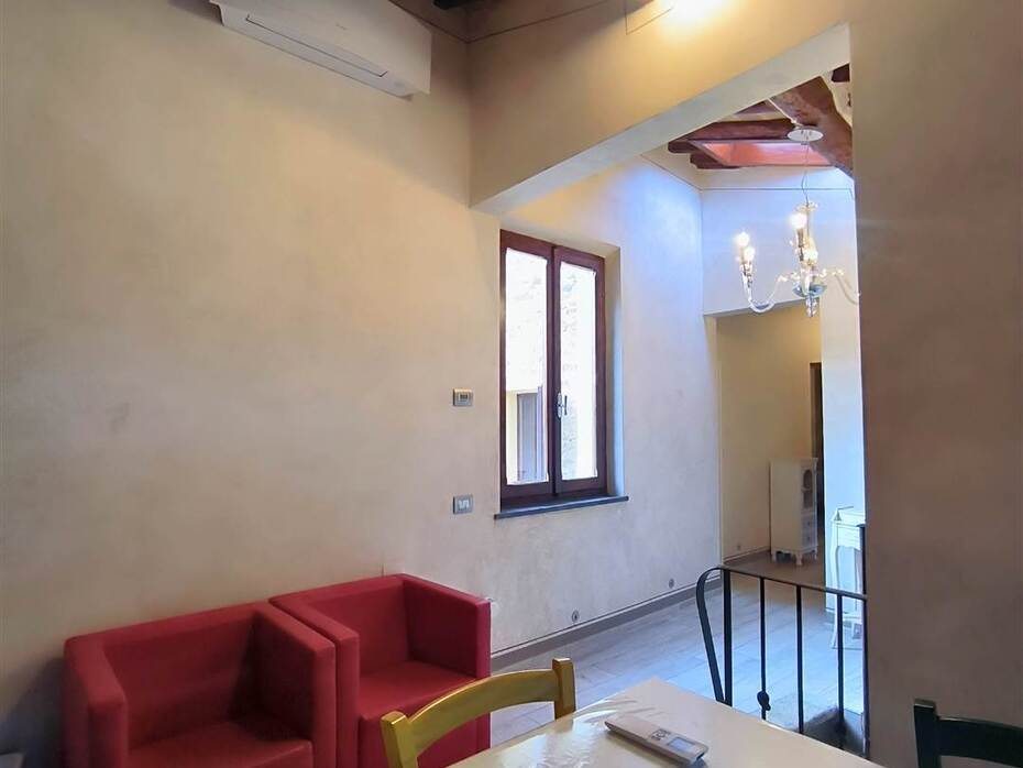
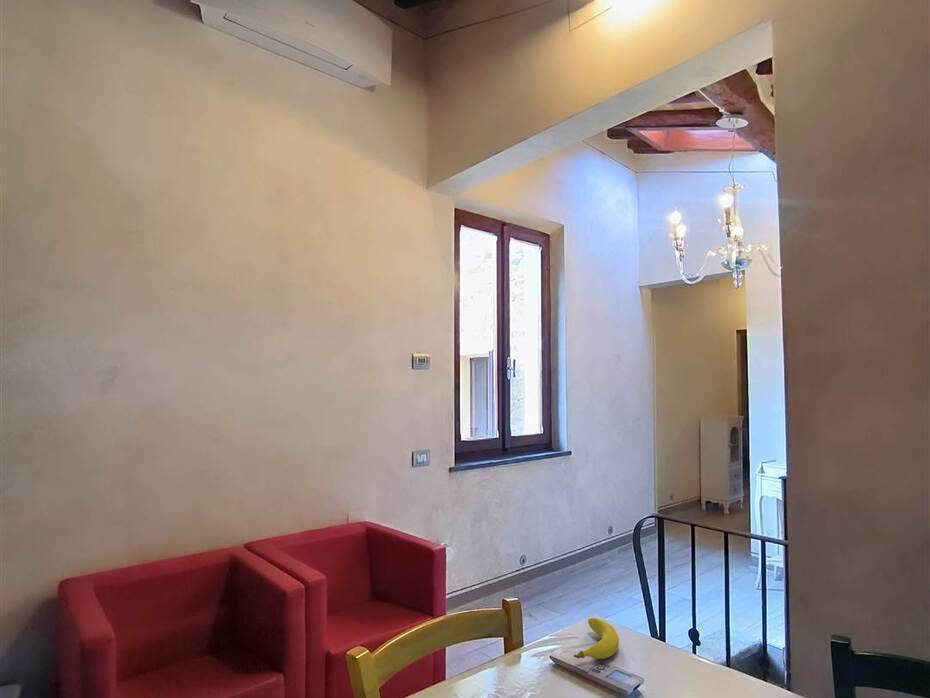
+ fruit (595, 632)
